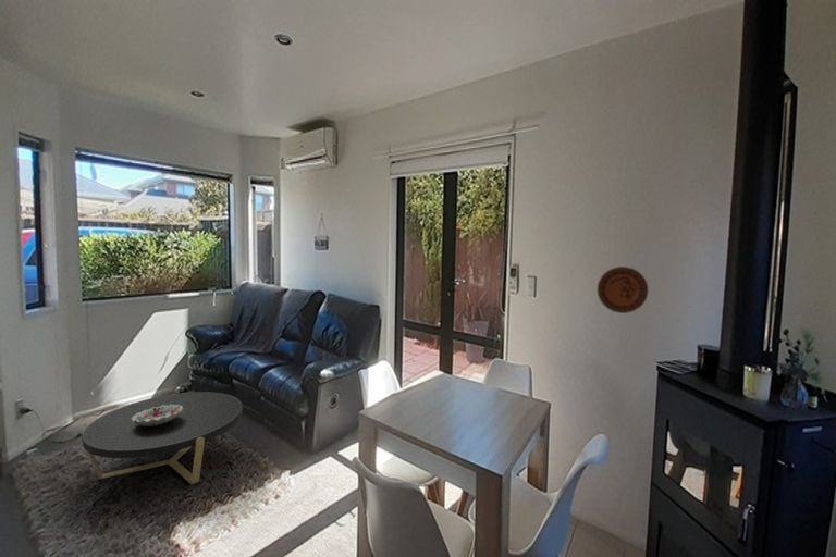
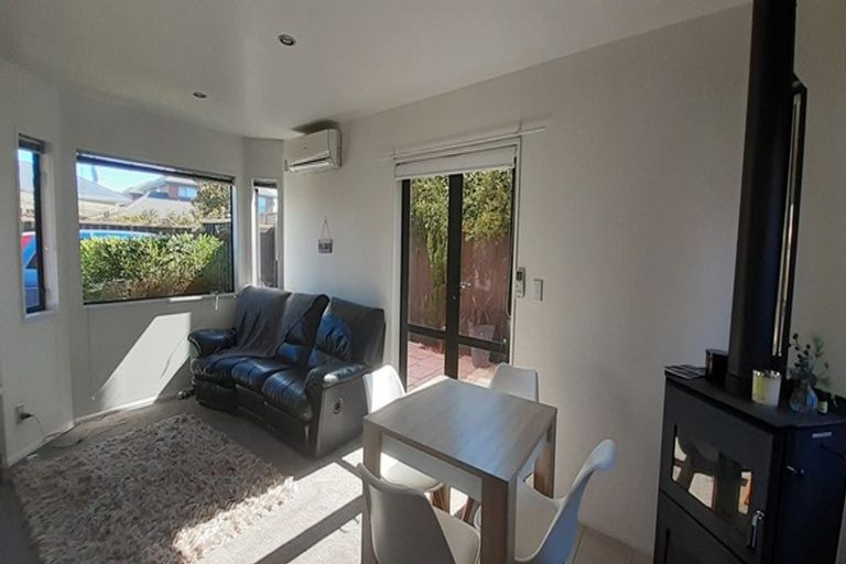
- coffee table (170, 438)
- decorative bowl (158, 416)
- decorative plate (622, 289)
